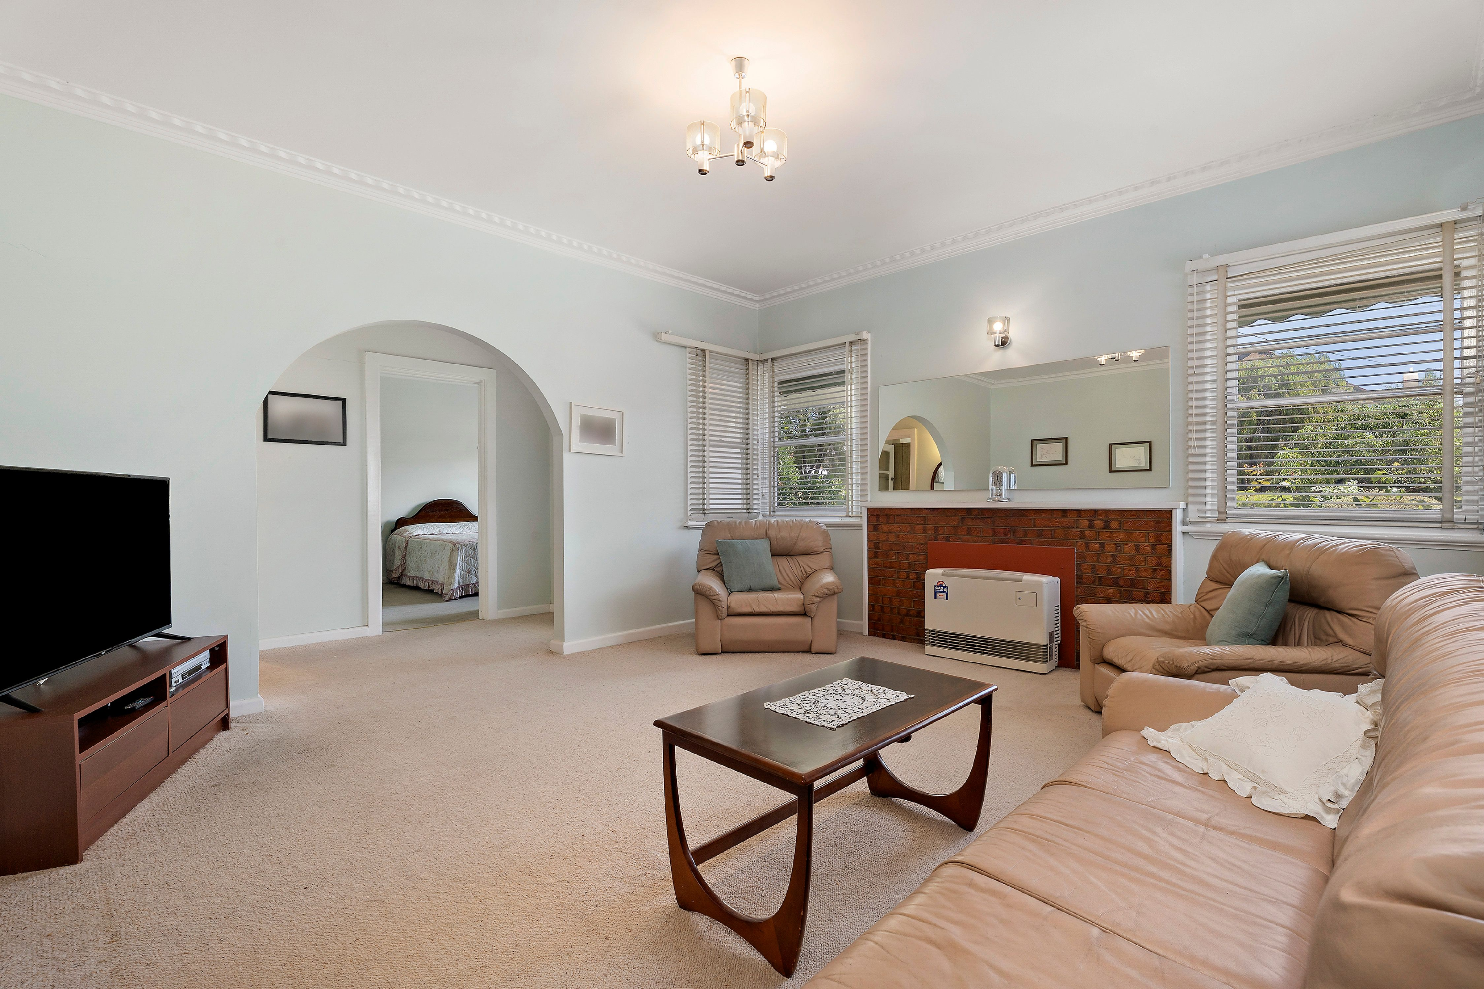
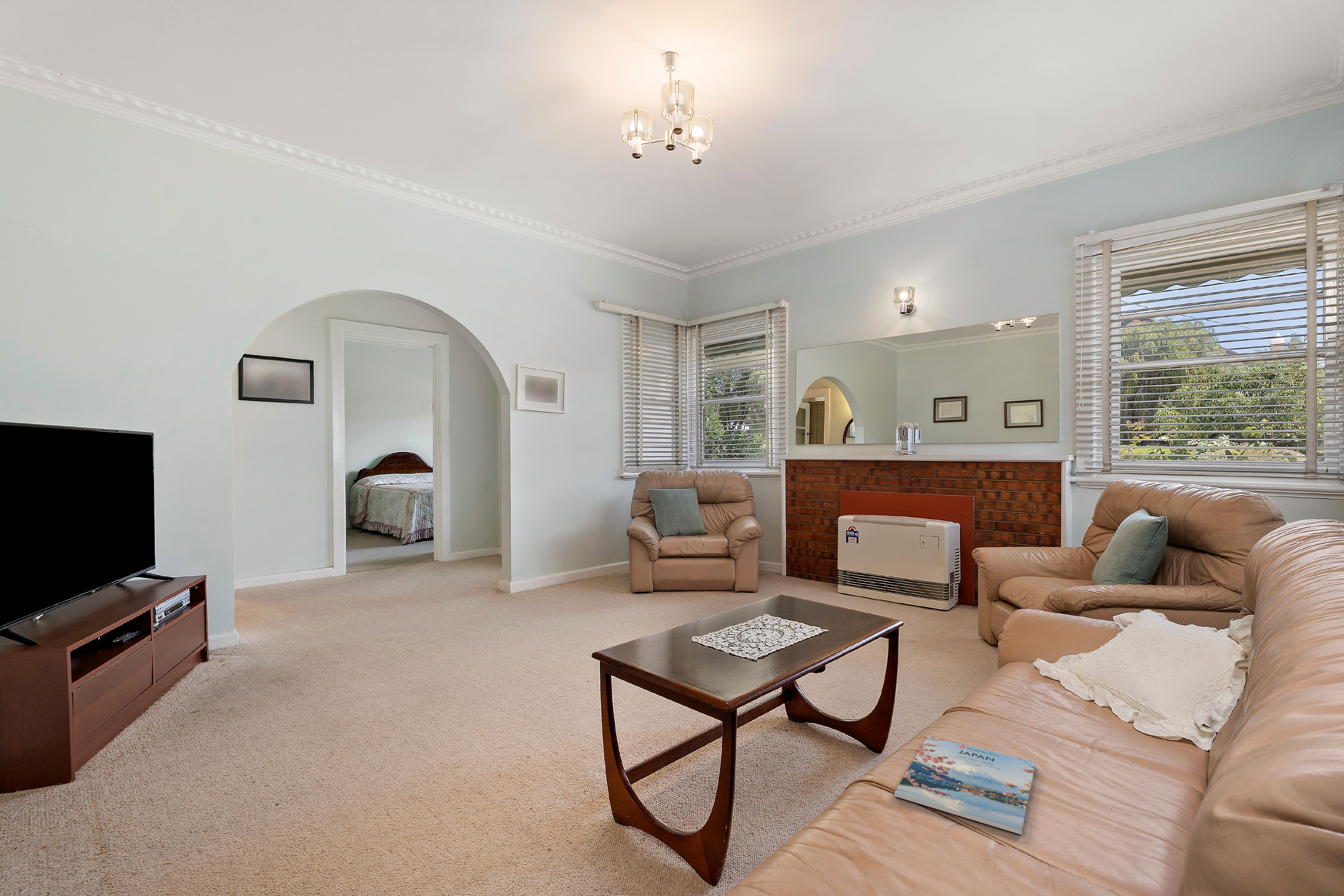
+ magazine (968, 778)
